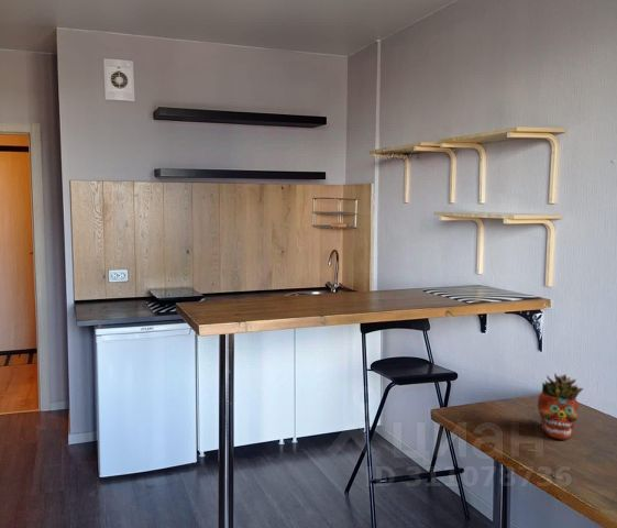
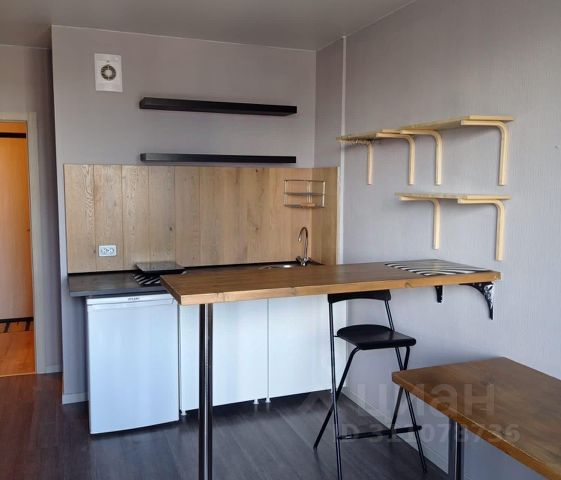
- succulent planter (560, 403)
